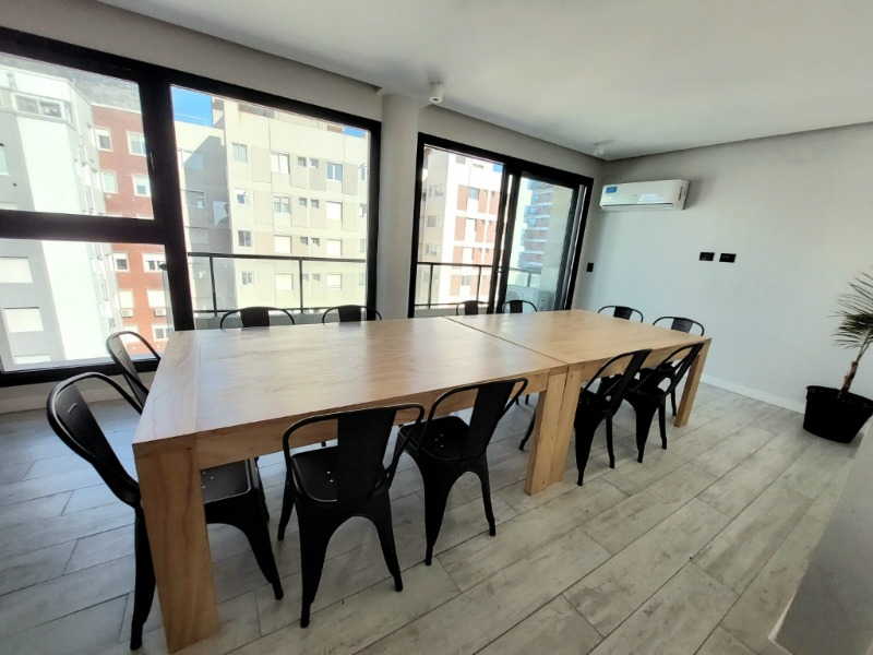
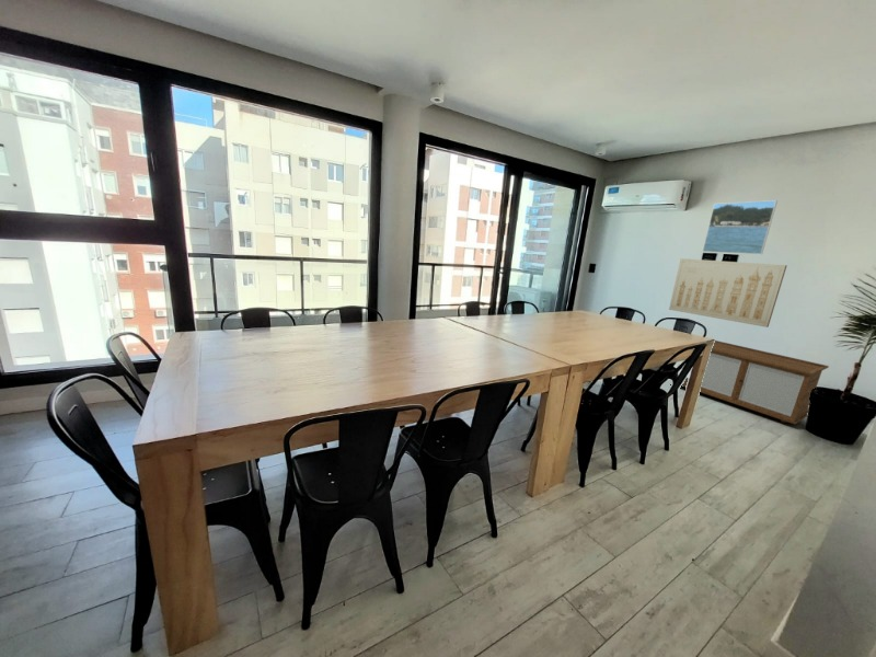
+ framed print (737, 228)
+ storage cabinet (722, 371)
+ wall art (721, 289)
